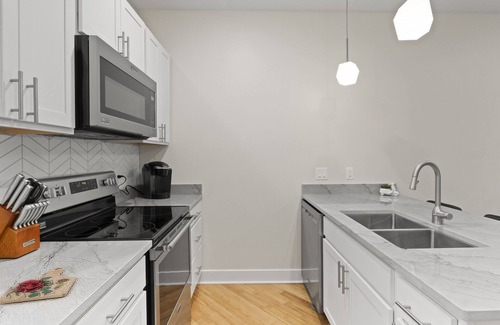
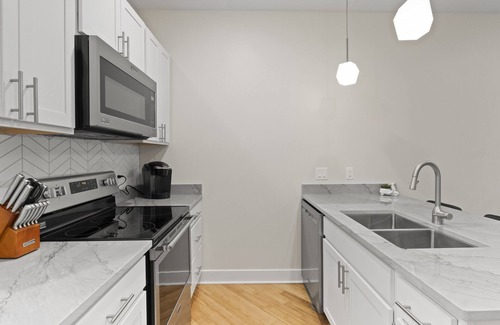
- cutting board (46, 278)
